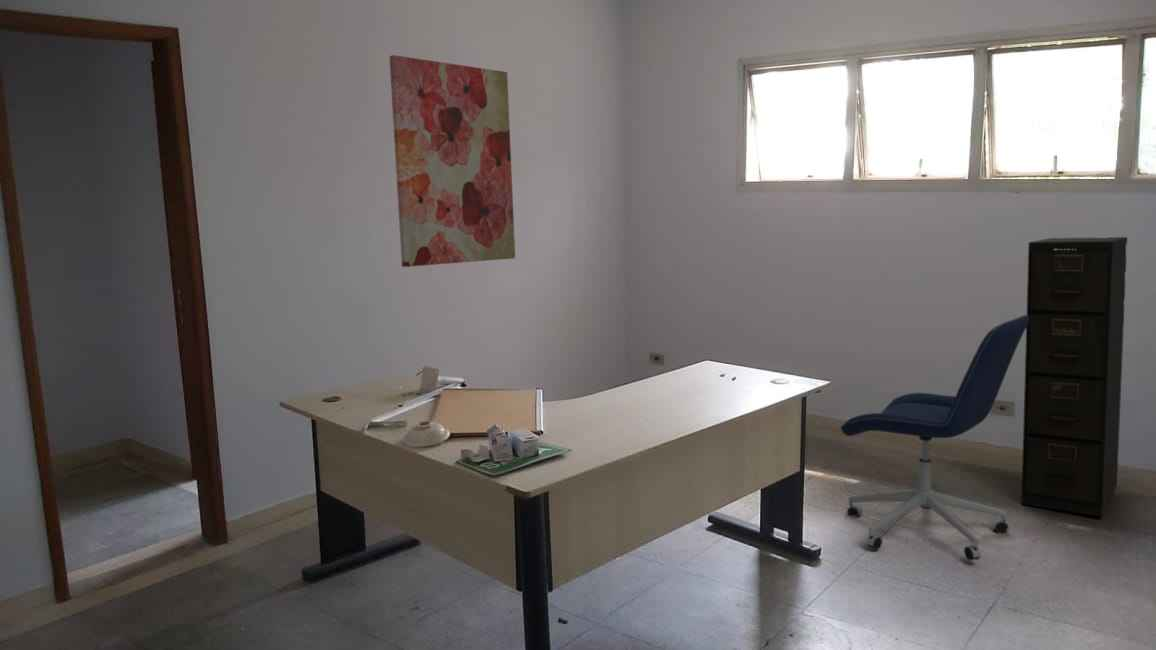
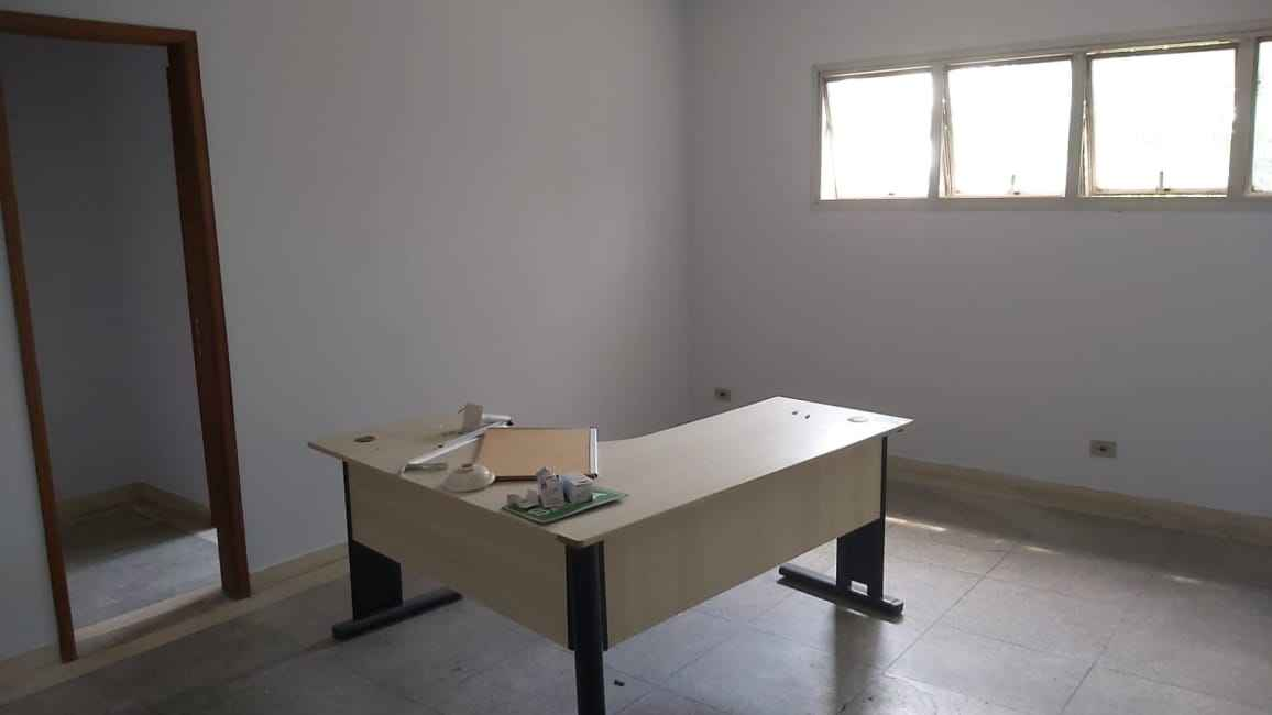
- office chair (928, 425)
- filing cabinet (1073, 370)
- wall art (457, 164)
